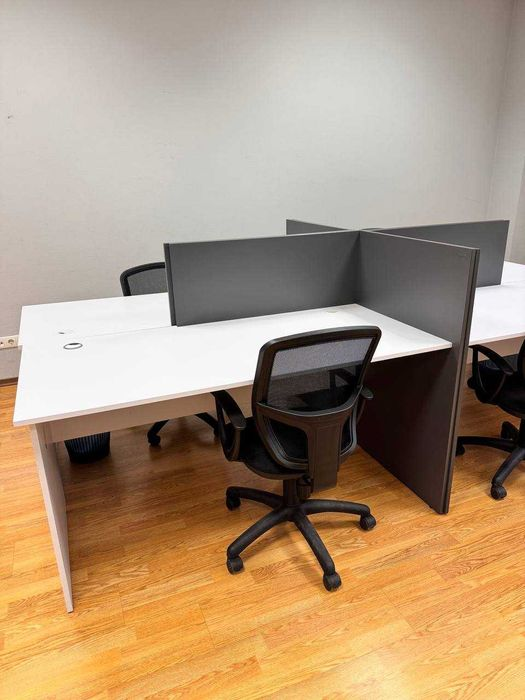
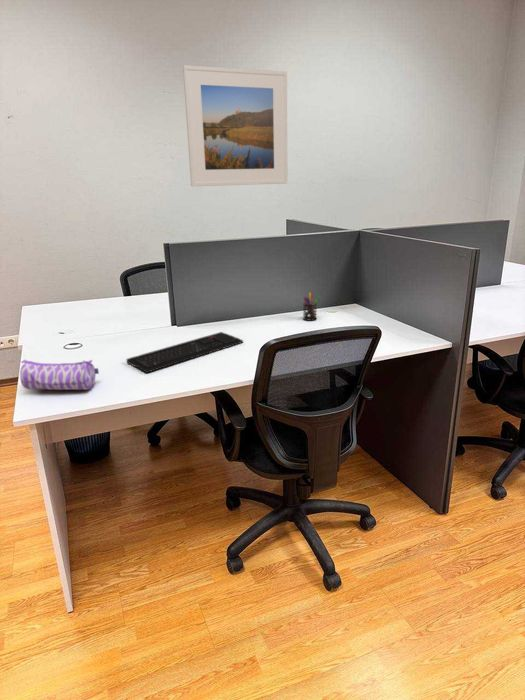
+ keyboard (187, 349)
+ pencil case (58, 374)
+ pen holder (311, 305)
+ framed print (239, 129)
